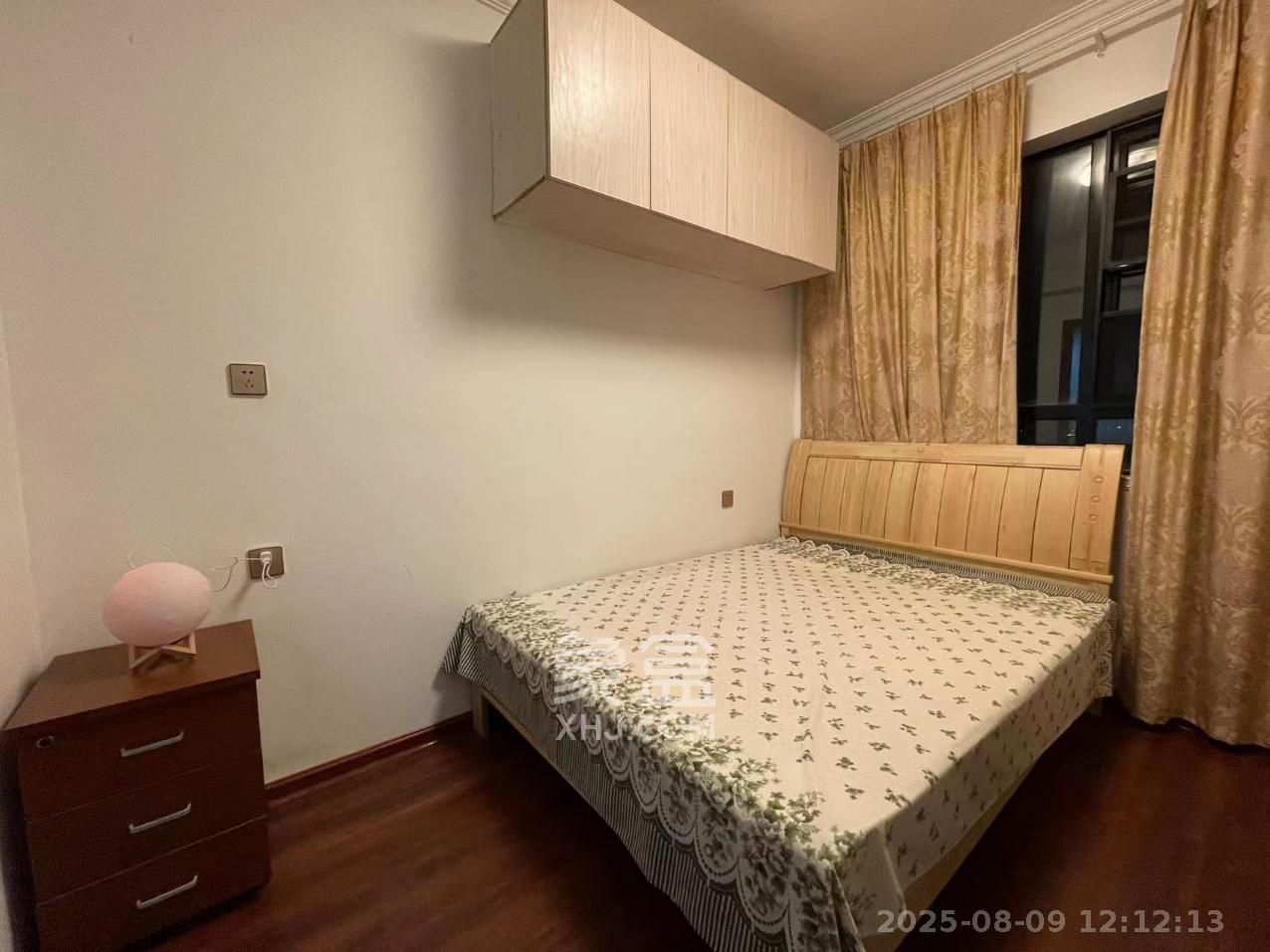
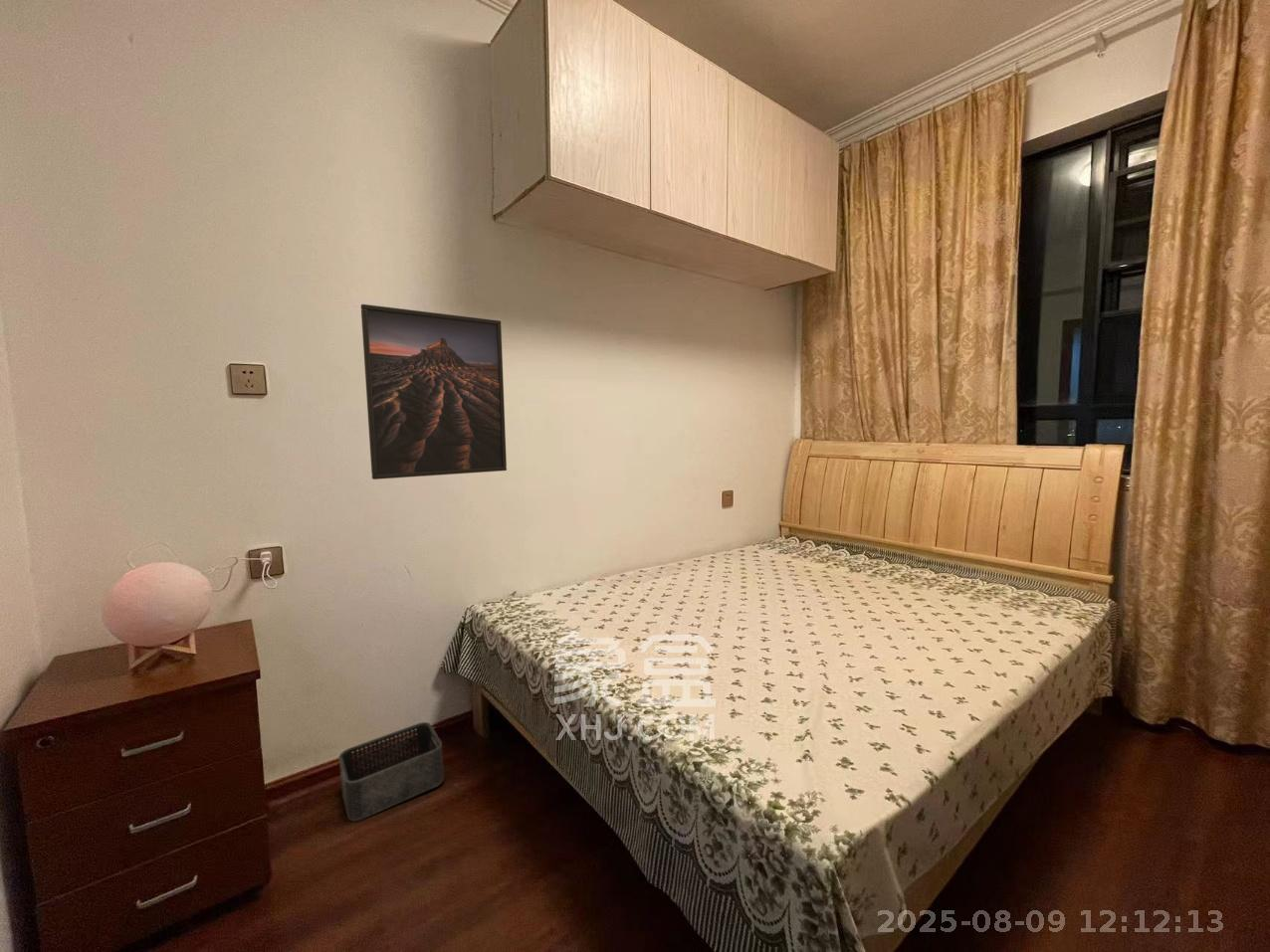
+ storage bin (392, 767)
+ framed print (440, 395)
